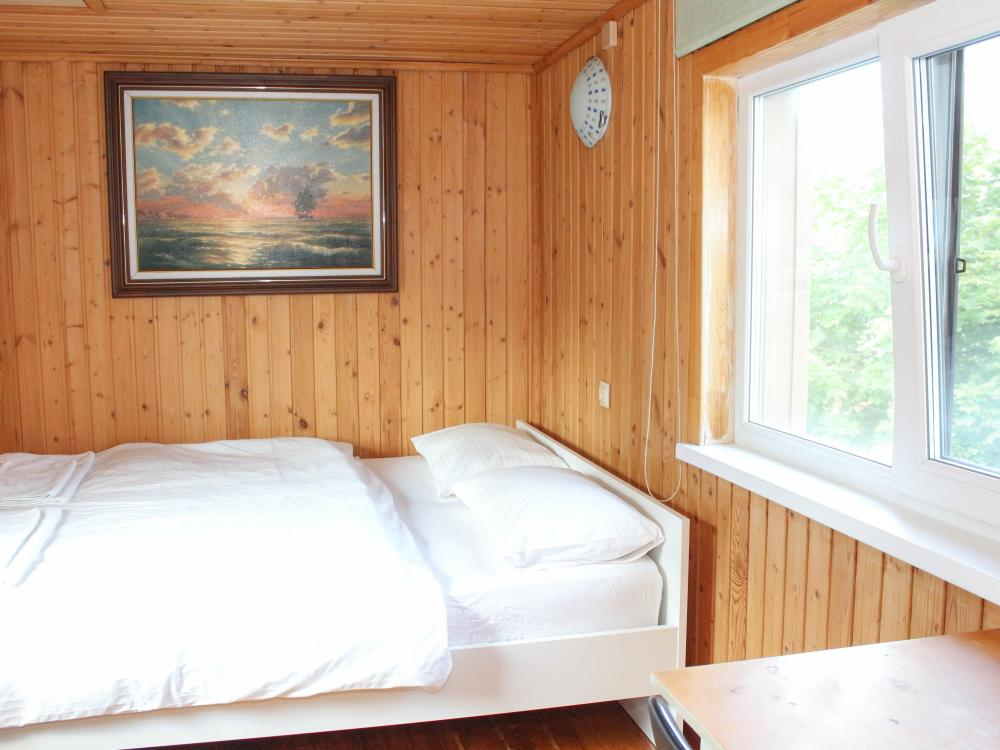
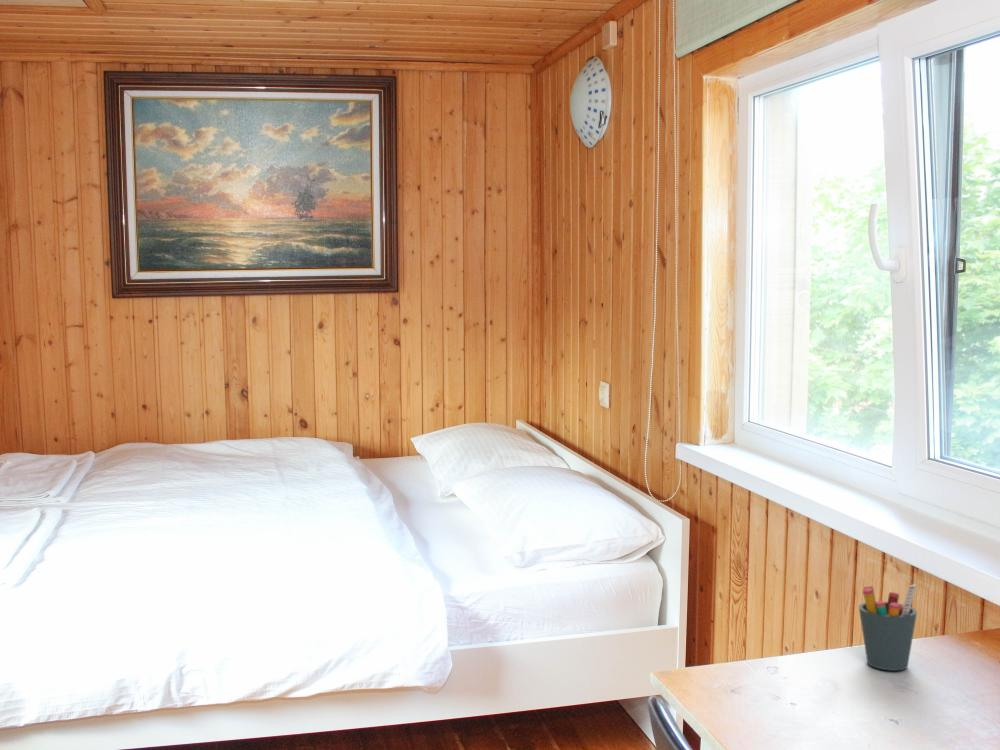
+ pen holder (886, 621)
